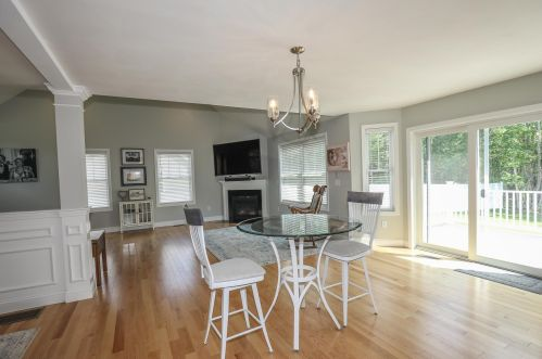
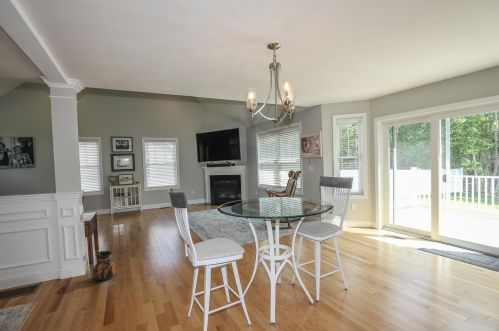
+ ceramic jug (104, 264)
